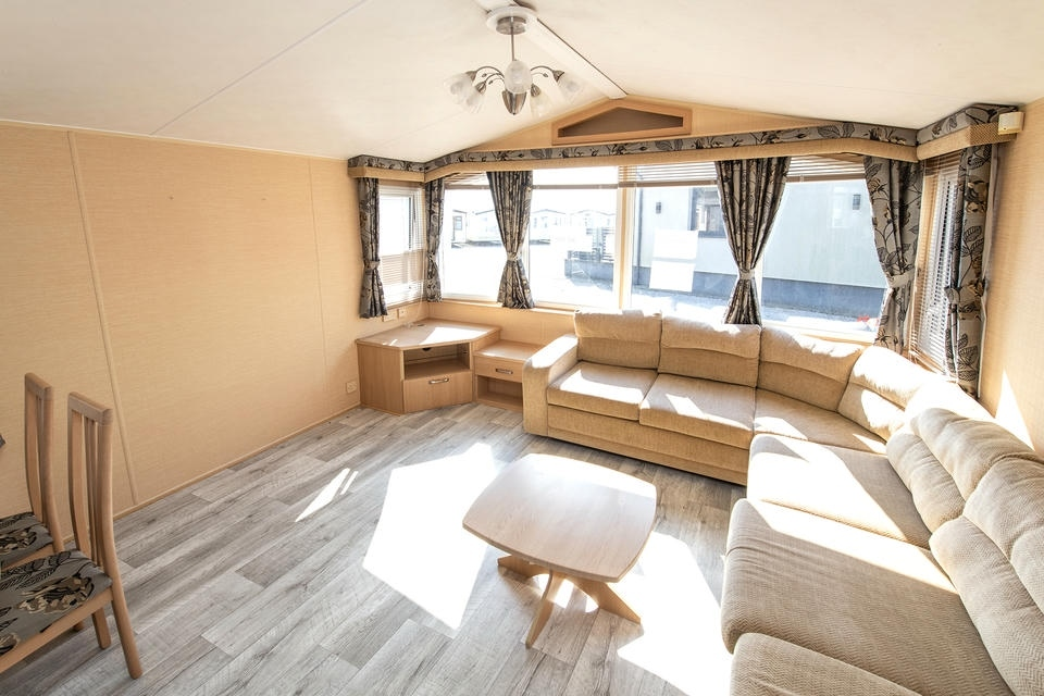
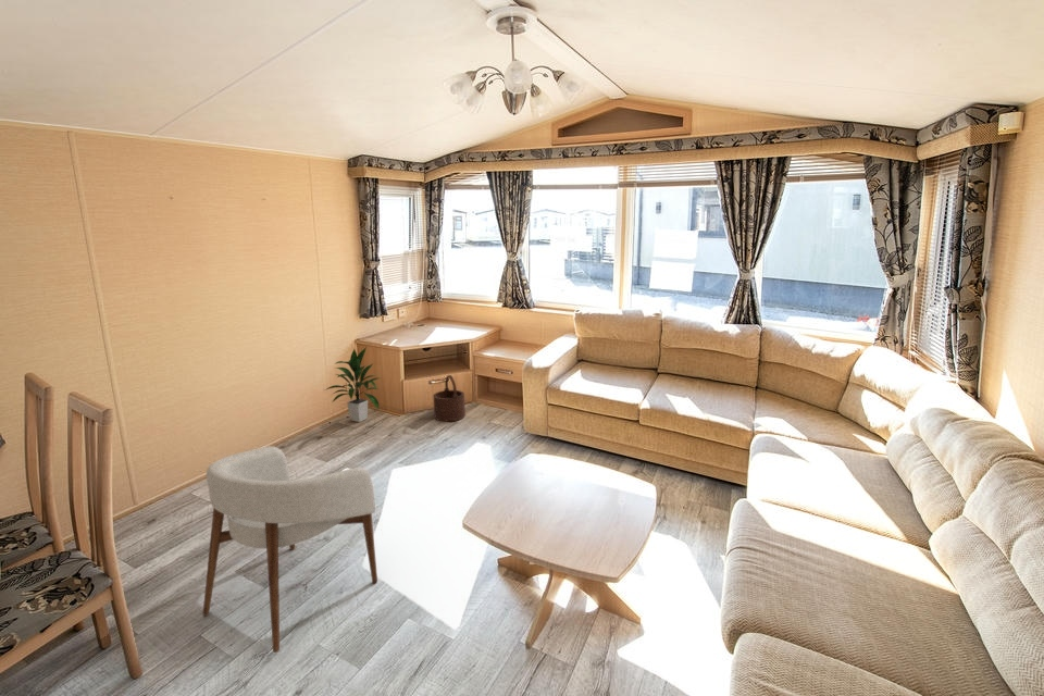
+ wooden bucket (448, 396)
+ indoor plant (356, 385)
+ armchair (288, 524)
